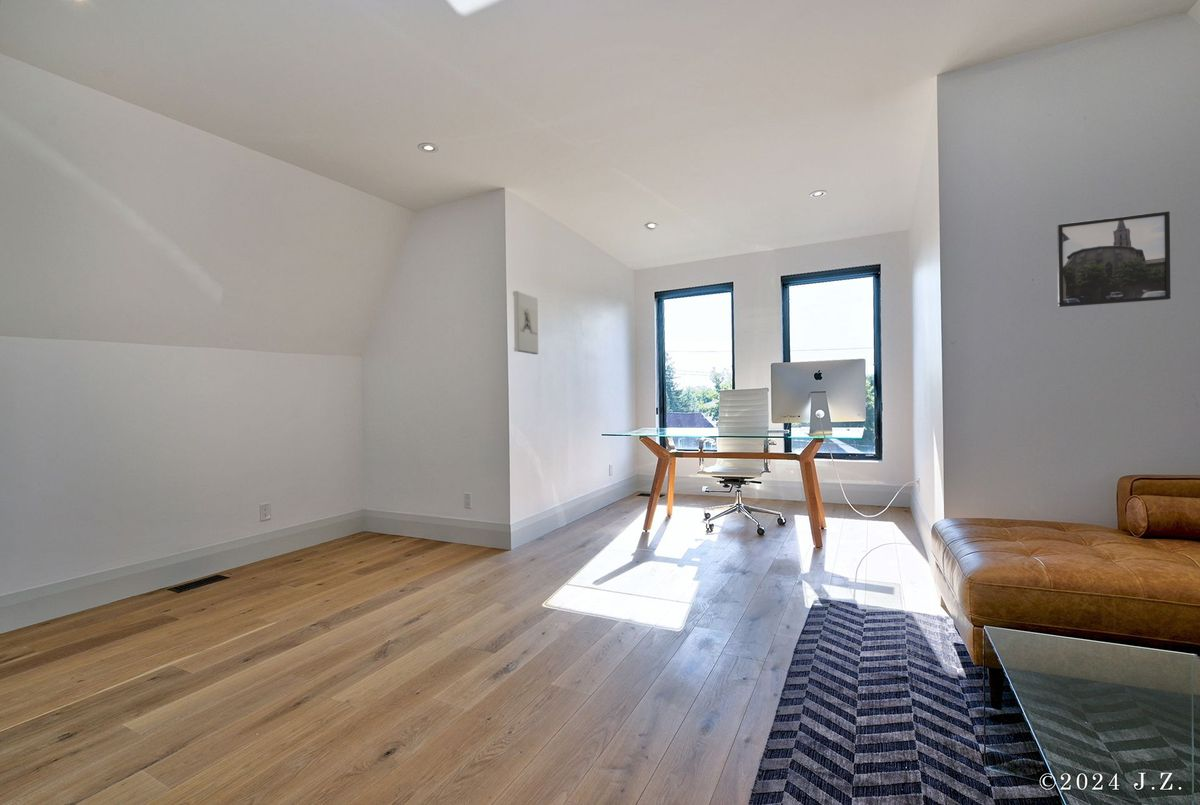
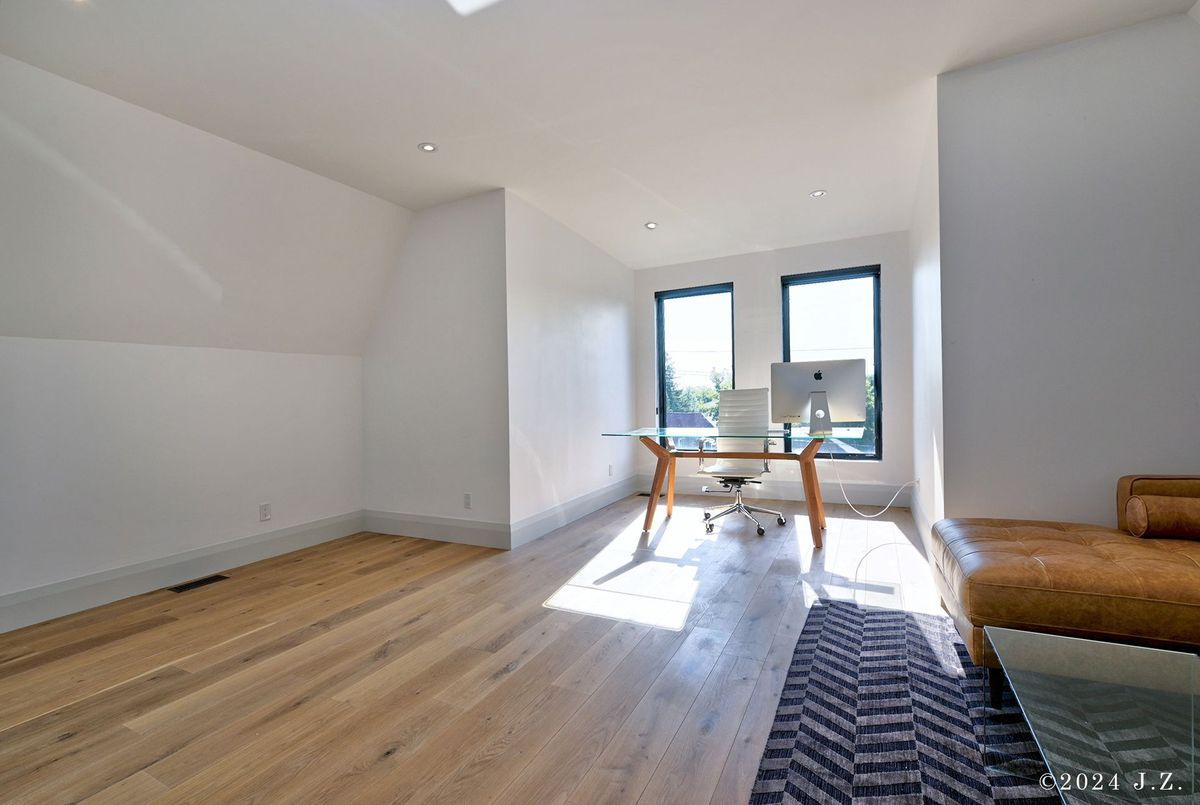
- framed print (1111, 260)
- wall sculpture (526, 323)
